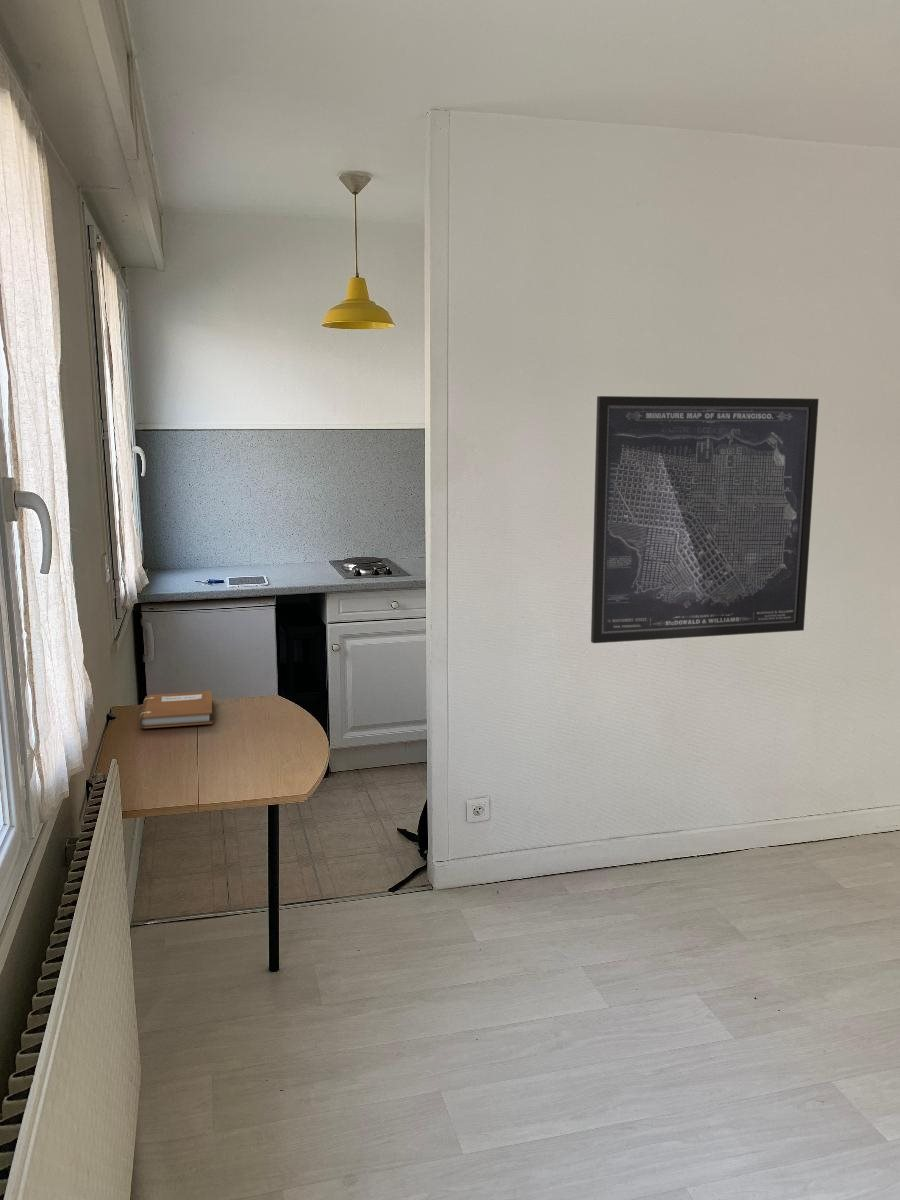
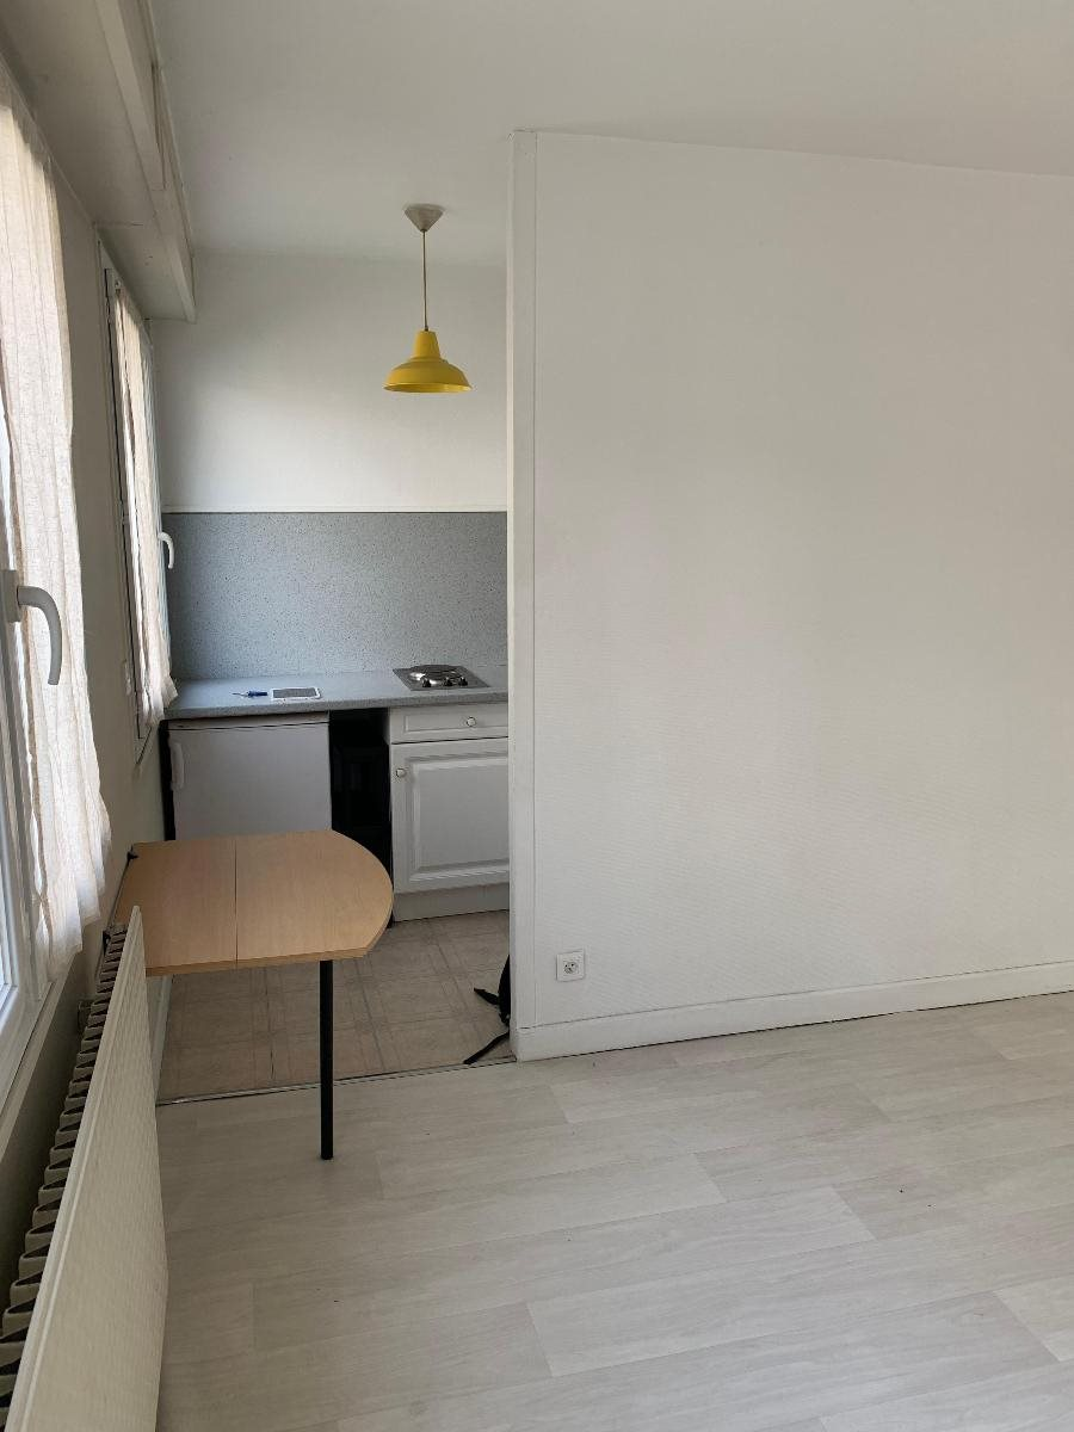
- notebook (177, 708)
- wall art (705, 519)
